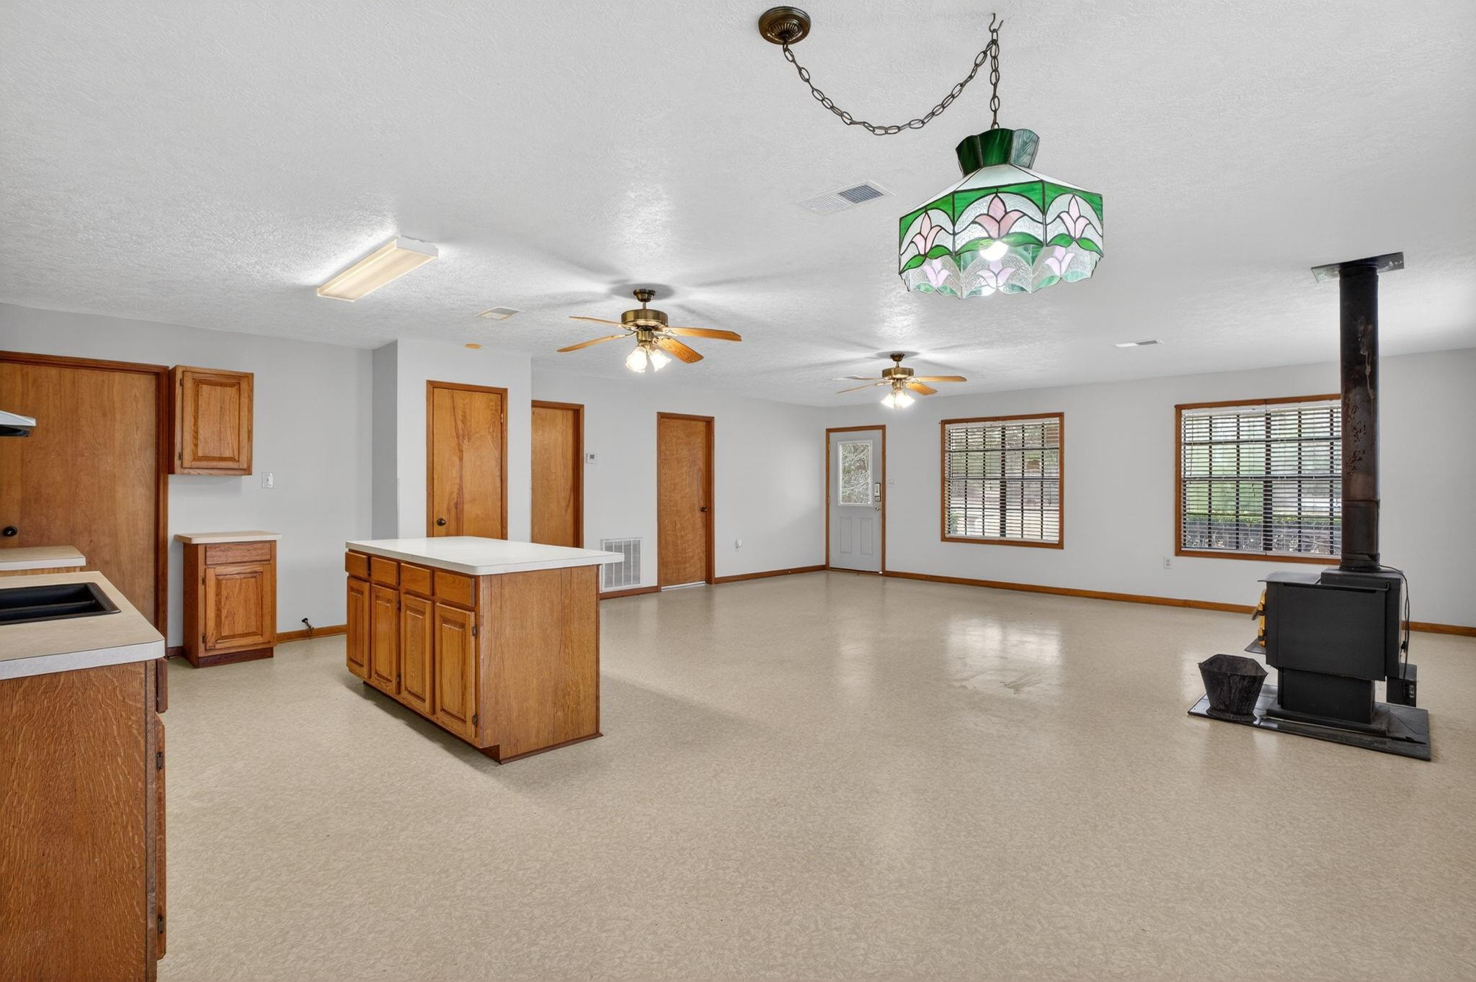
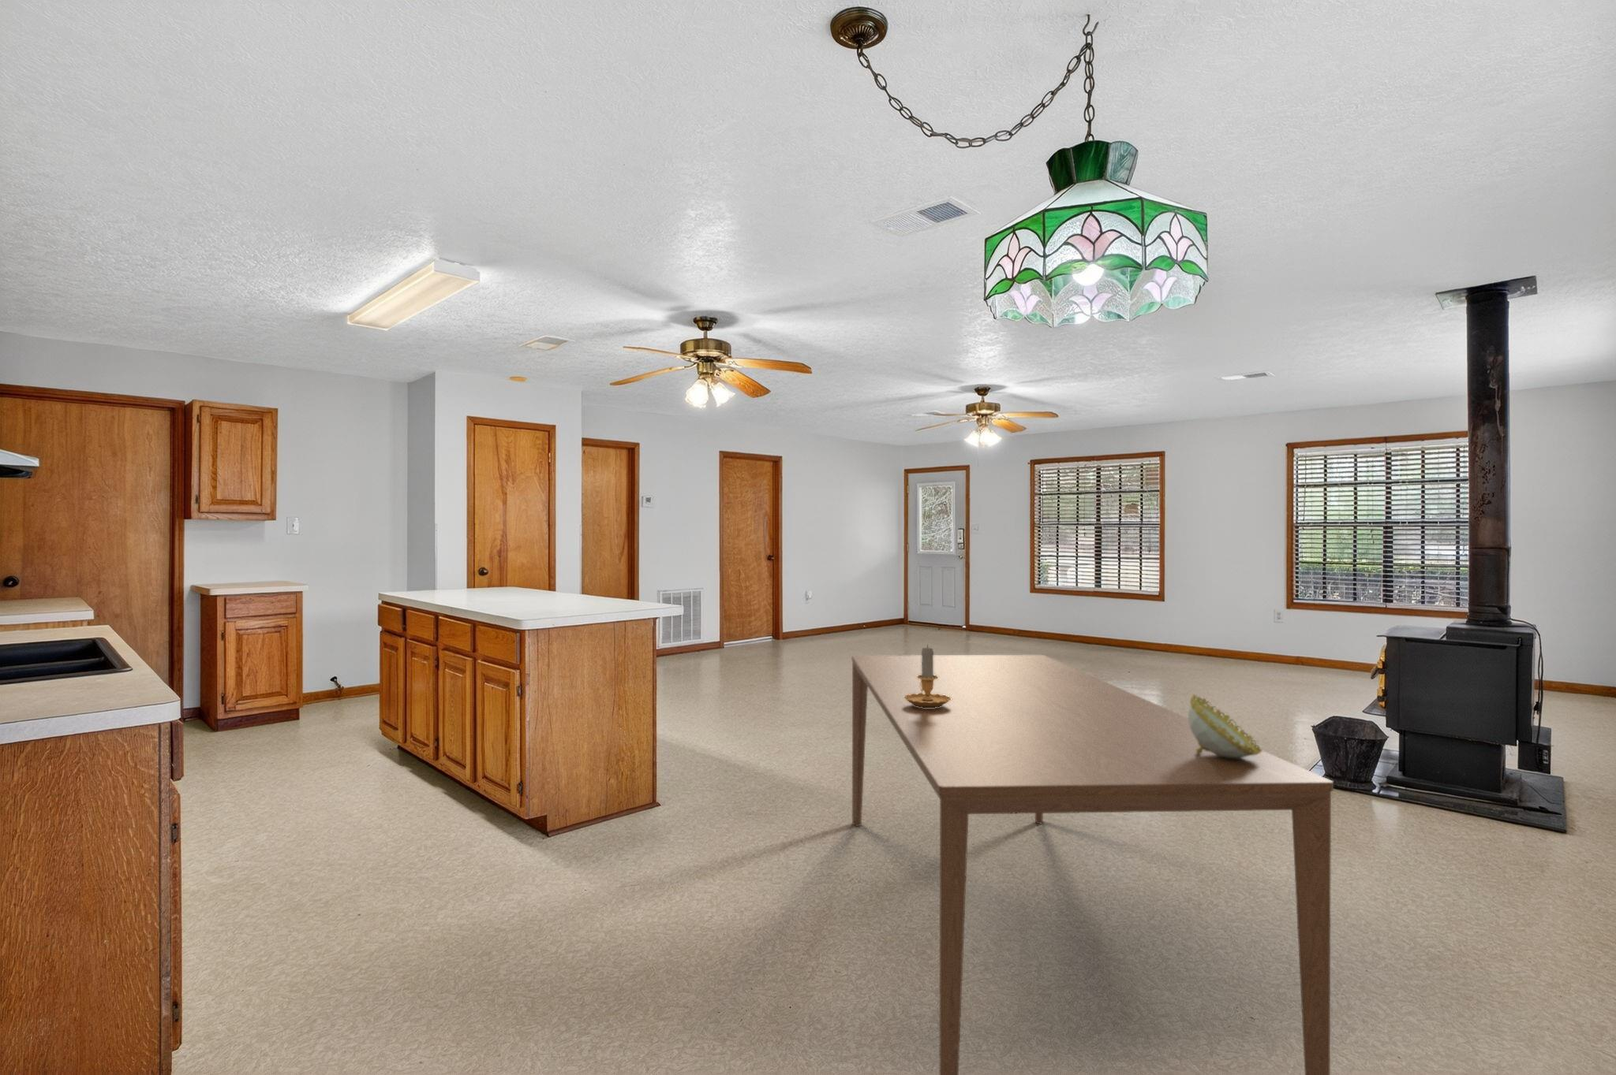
+ decorative bowl (1225, 725)
+ dining table (1010, 812)
+ candlestick (927, 673)
